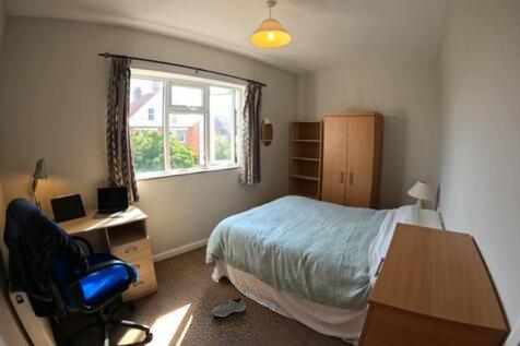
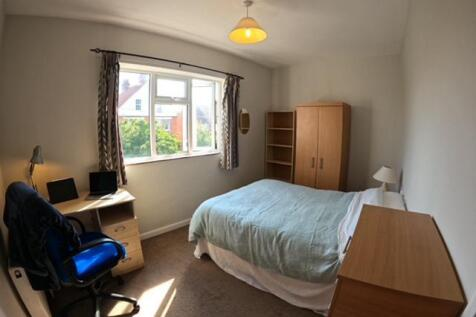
- sneaker (228, 305)
